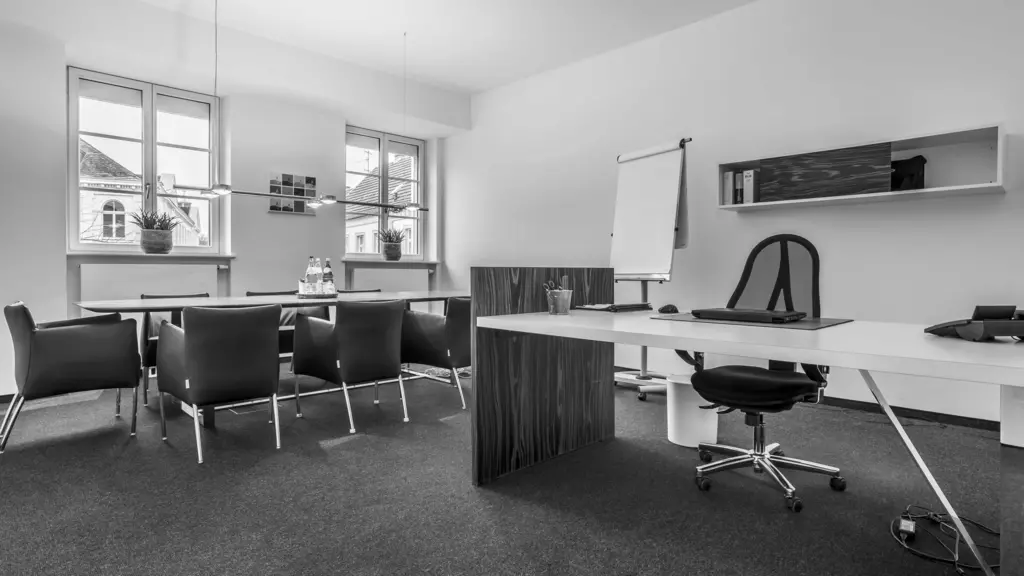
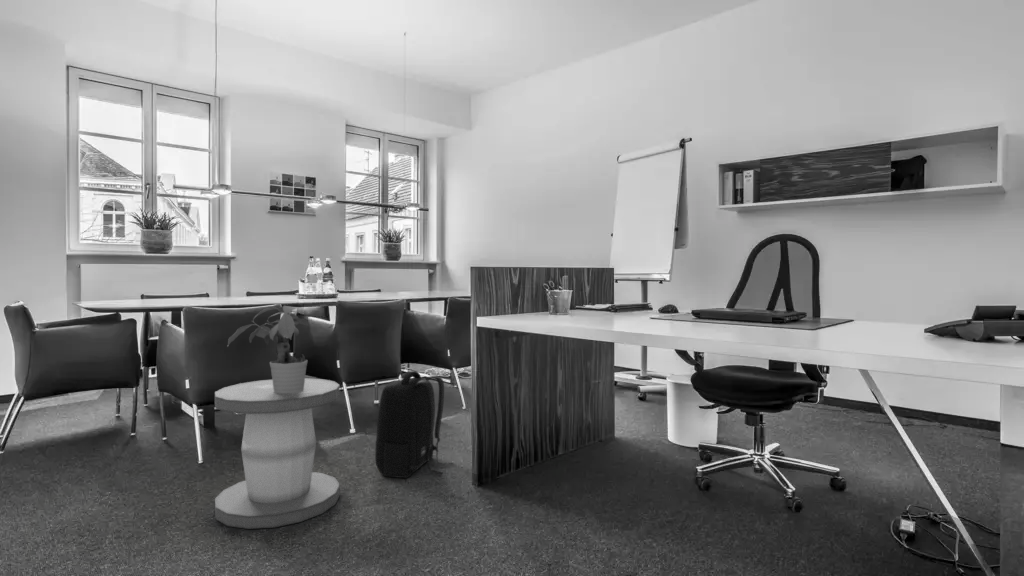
+ backpack (416, 419)
+ stool (279, 445)
+ potted plant (278, 347)
